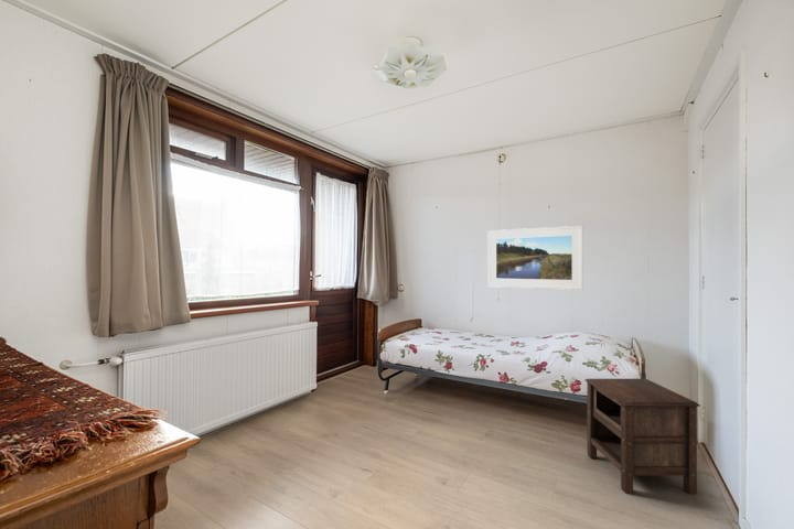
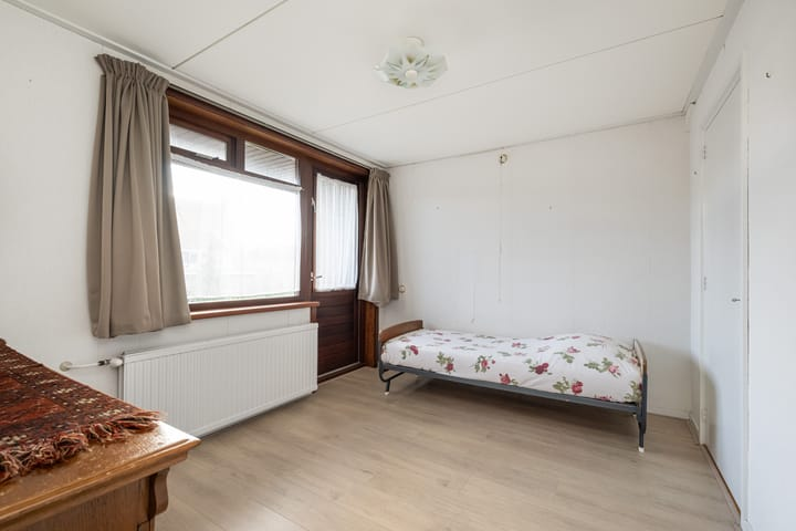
- nightstand (636, 431)
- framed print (532, 258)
